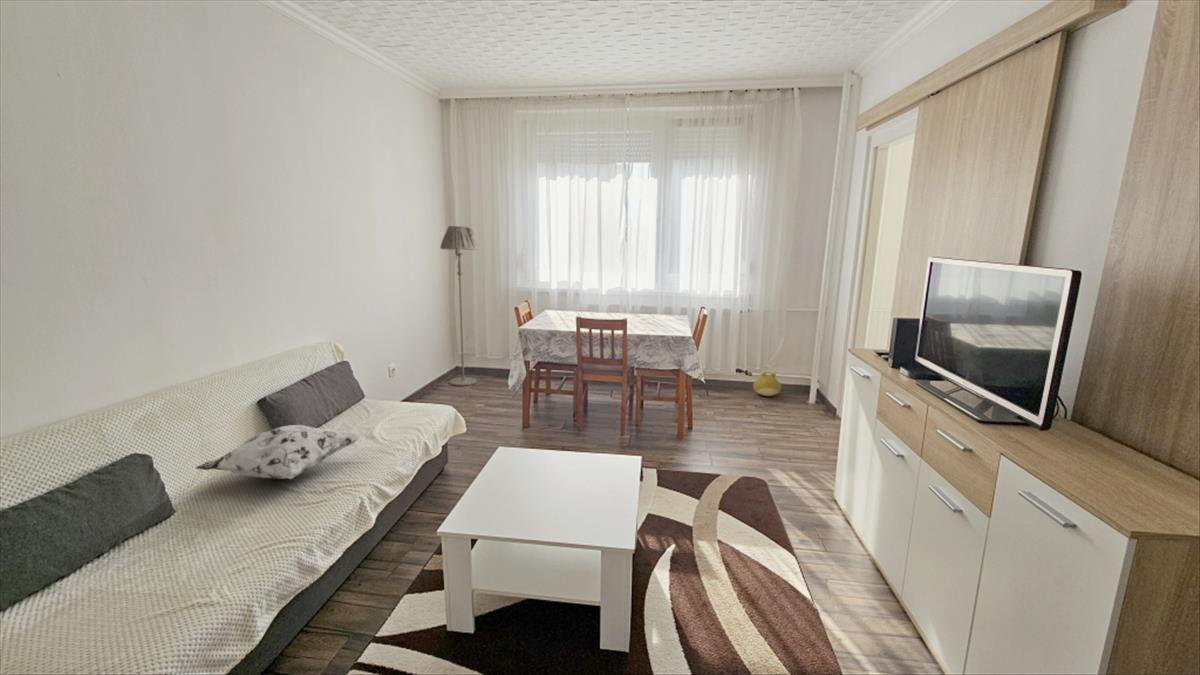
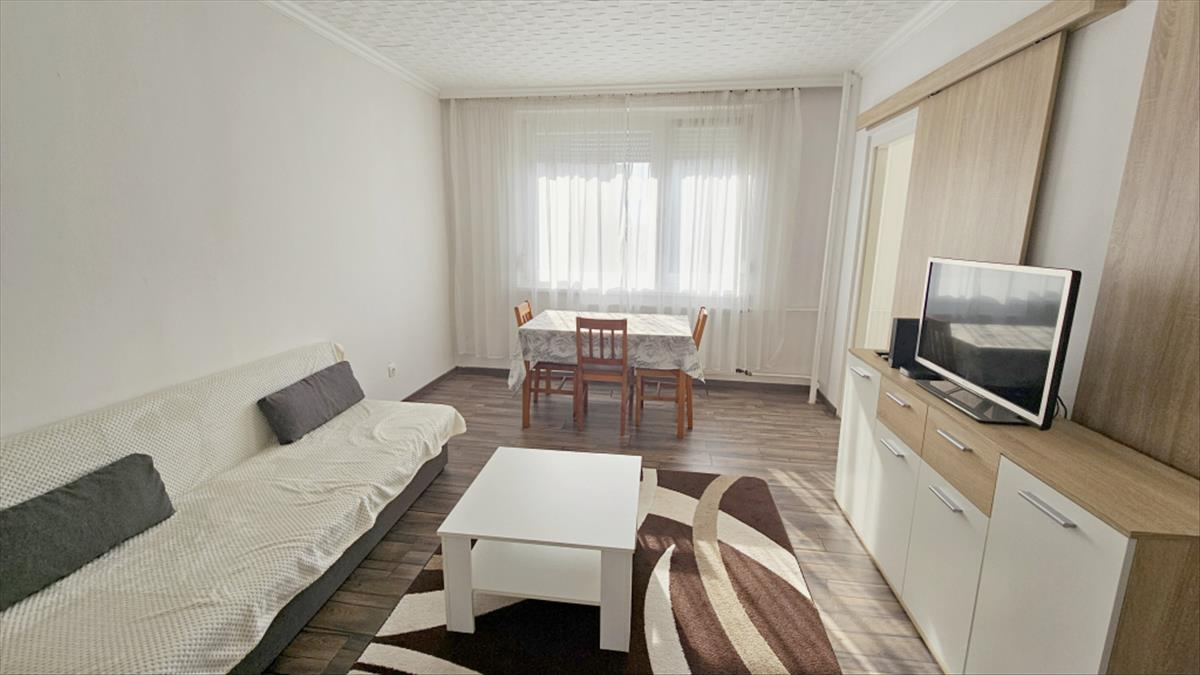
- decorative pillow (284, 451)
- plush toy (767, 383)
- floor lamp (460, 306)
